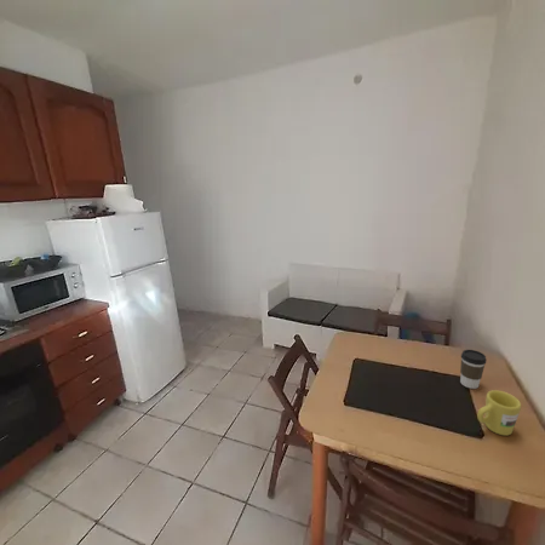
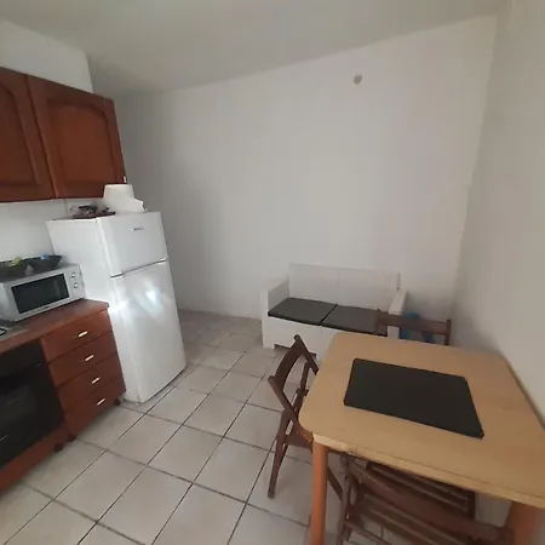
- mug (494, 414)
- coffee cup (471, 369)
